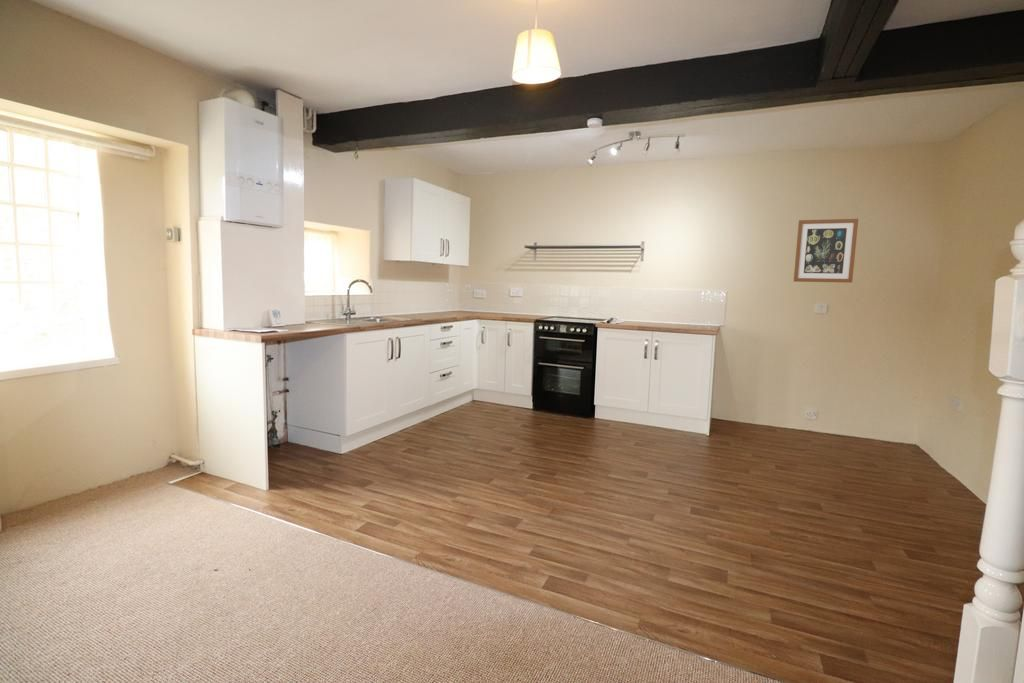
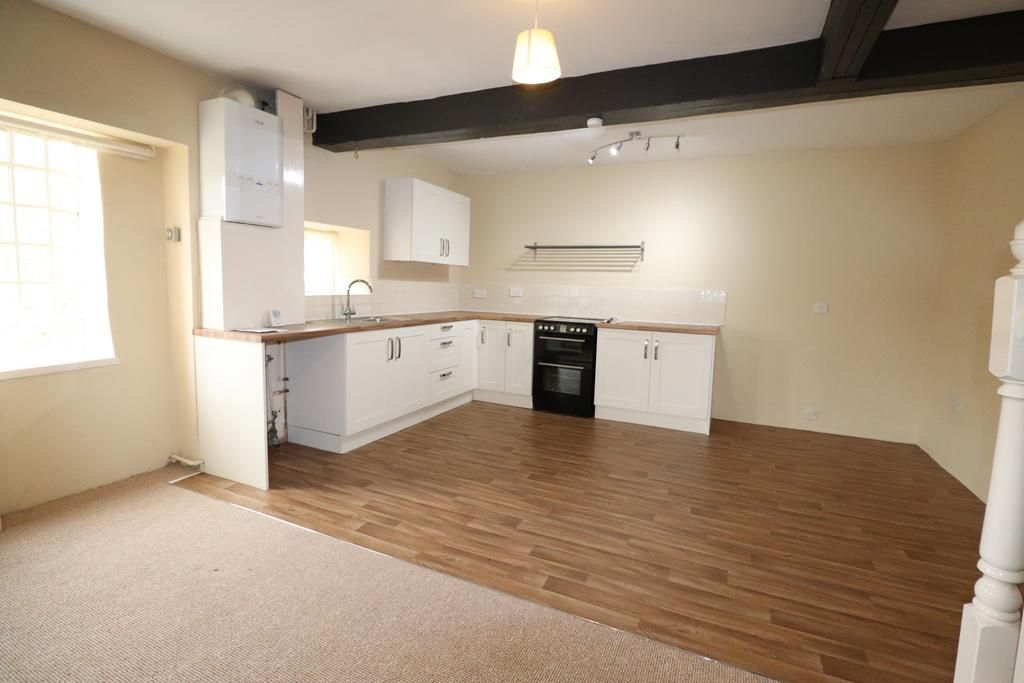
- wall art (825, 251)
